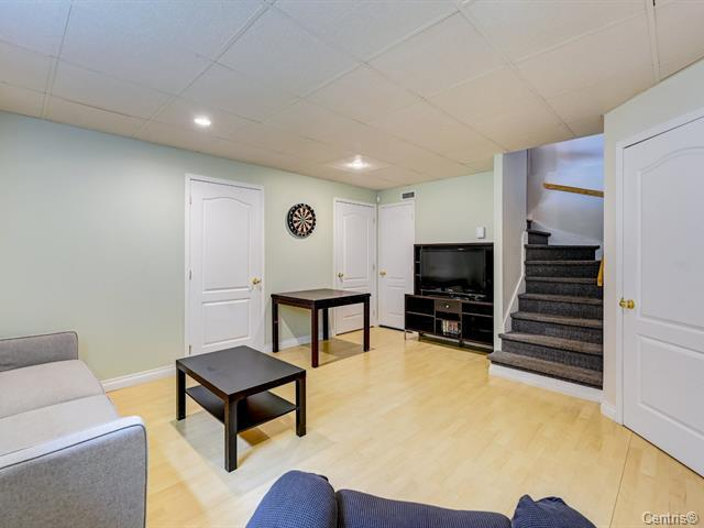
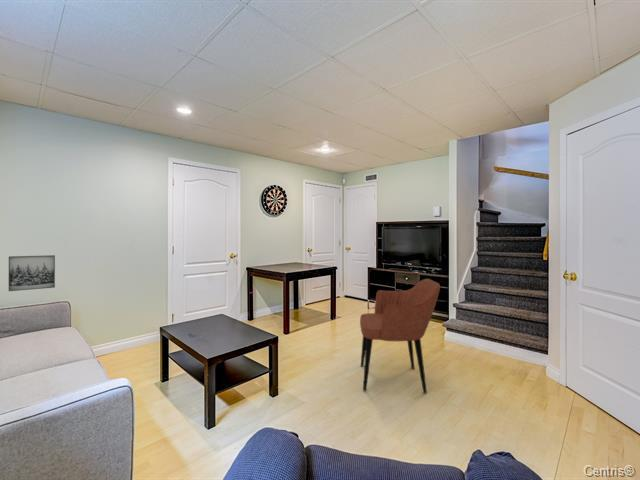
+ armchair (396, 329)
+ wall art (32, 272)
